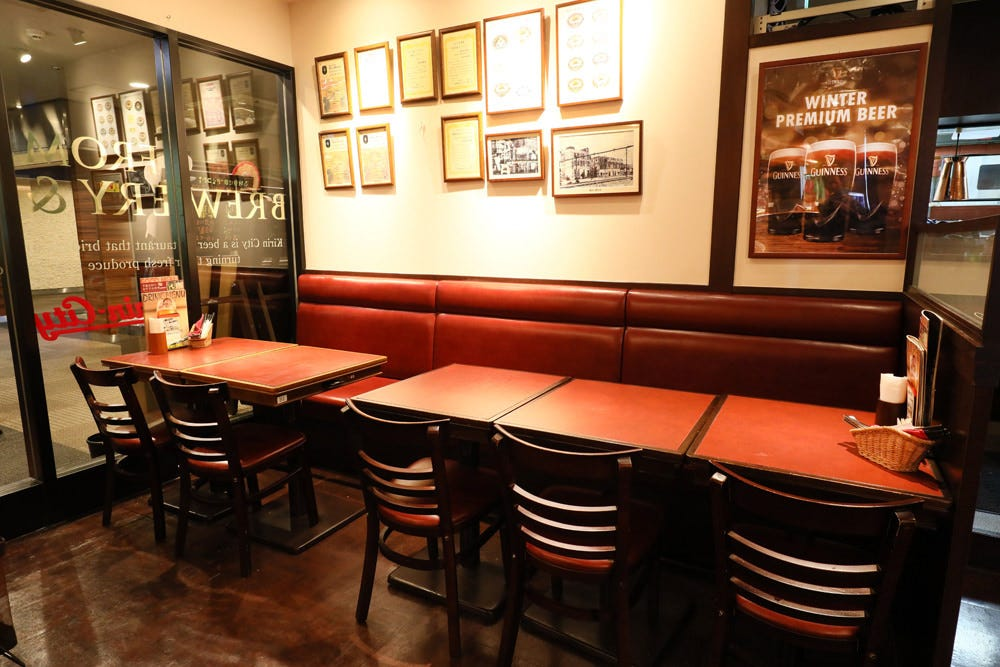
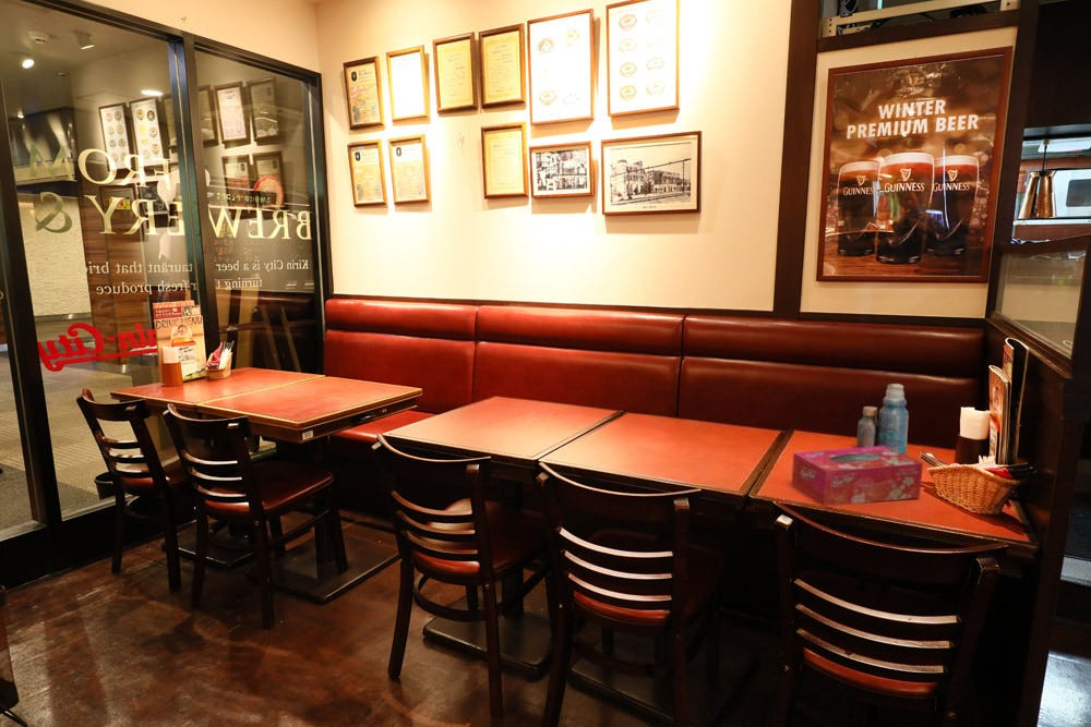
+ tissue box (854, 474)
+ bottle (884, 417)
